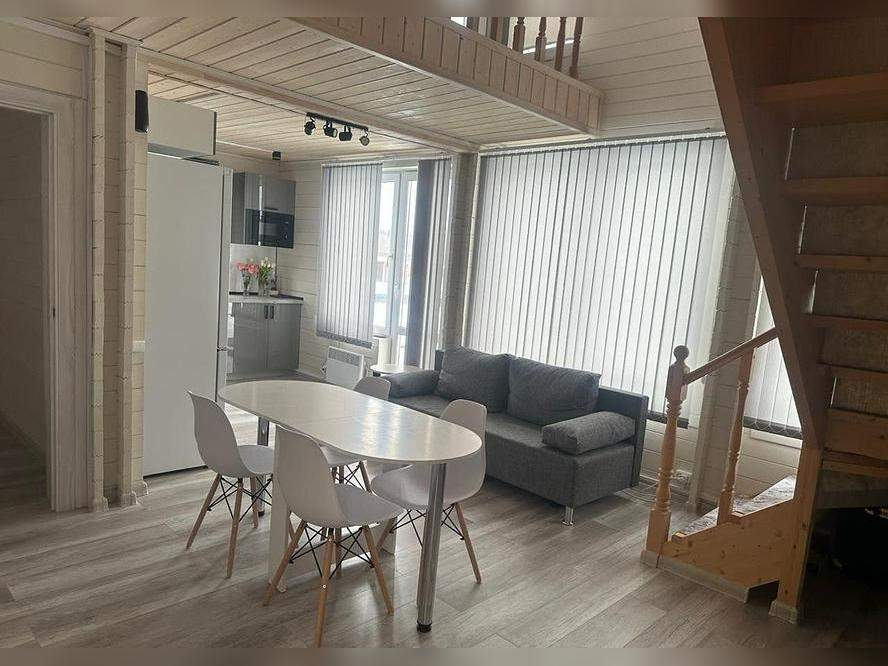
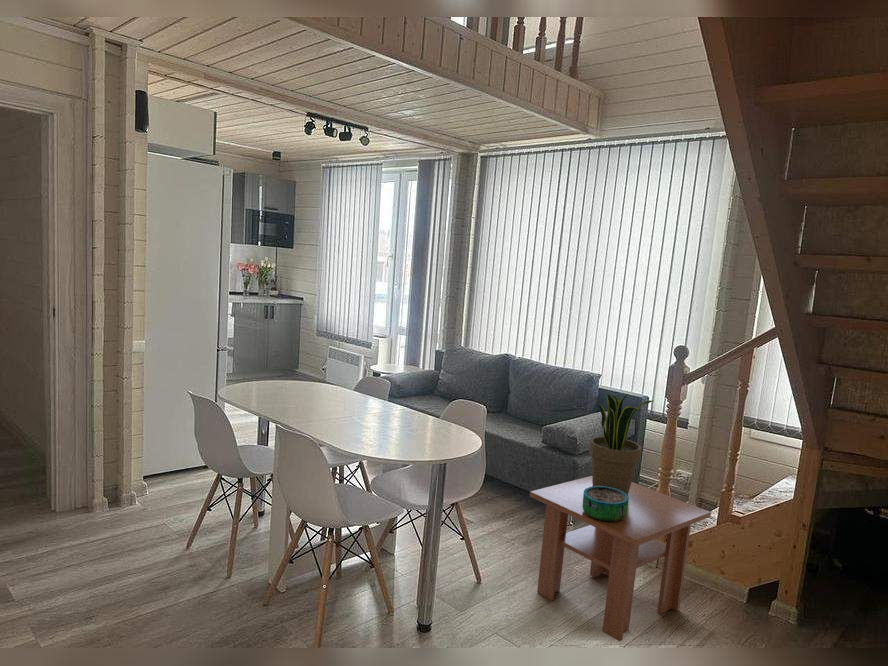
+ potted plant (620, 441)
+ coffee table (613, 551)
+ decorative bowl (605, 503)
